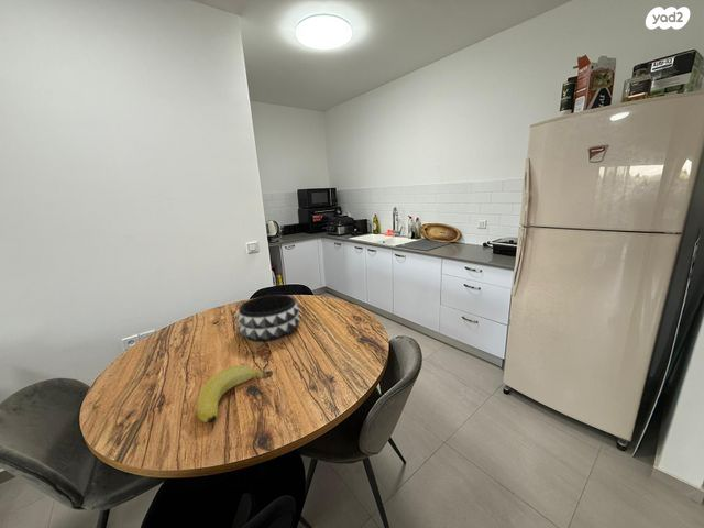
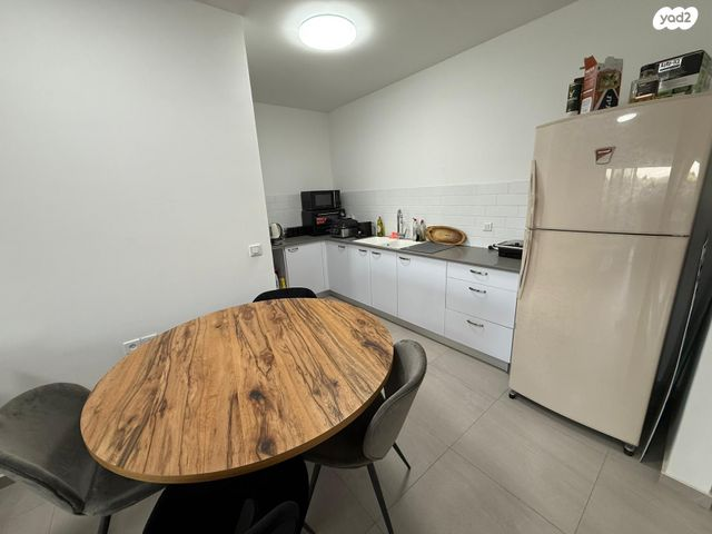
- decorative bowl (268, 316)
- banana (234, 385)
